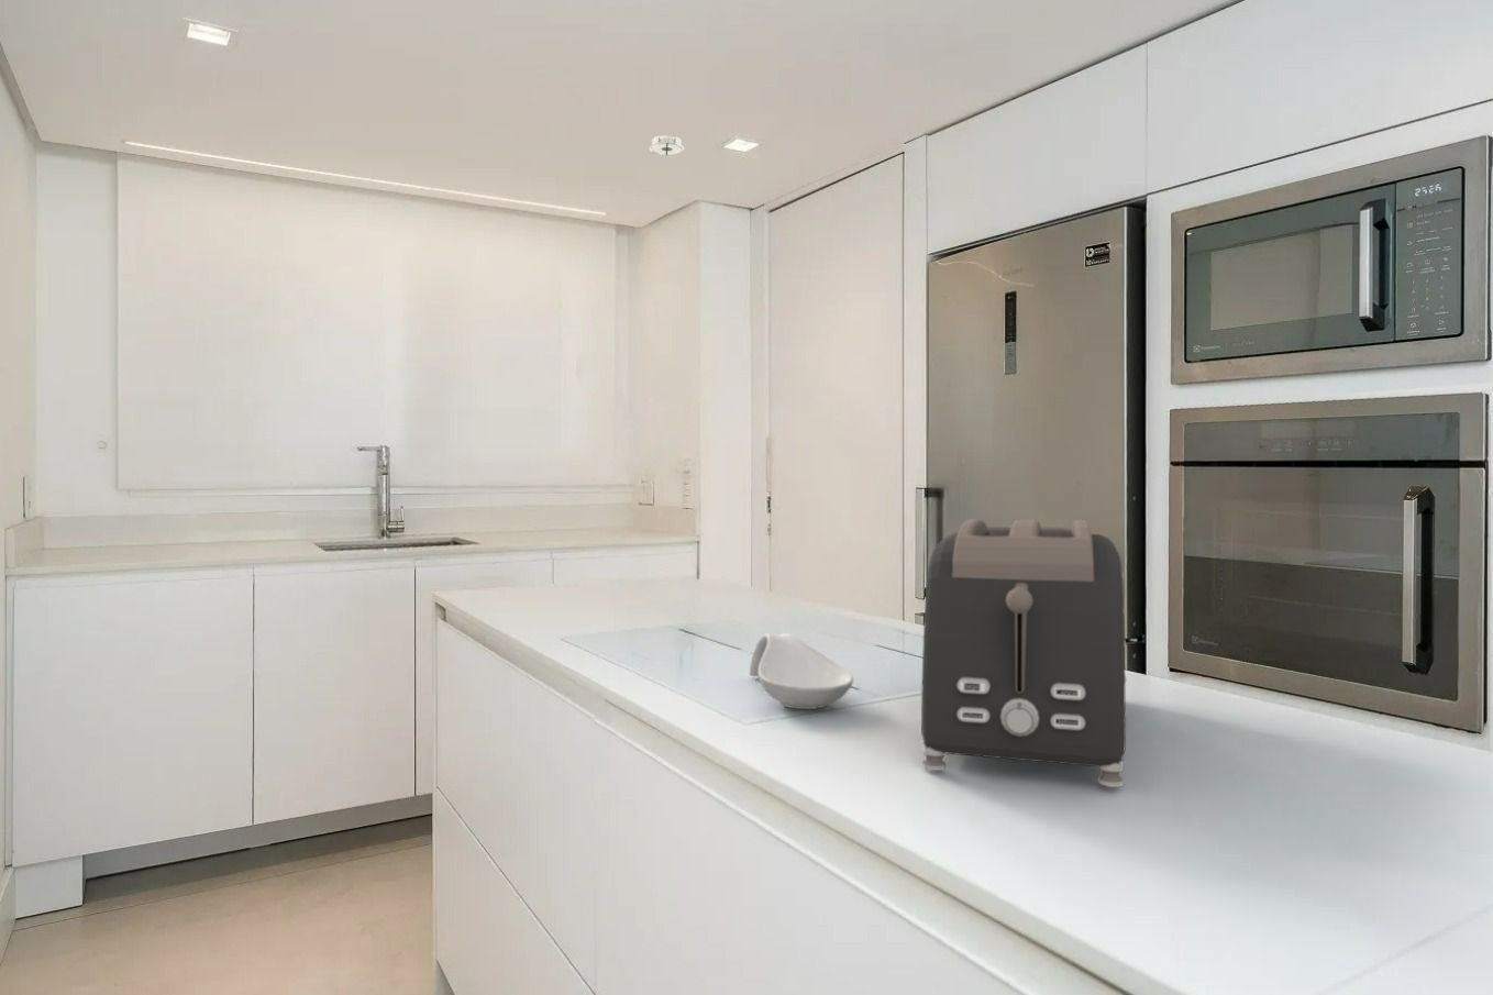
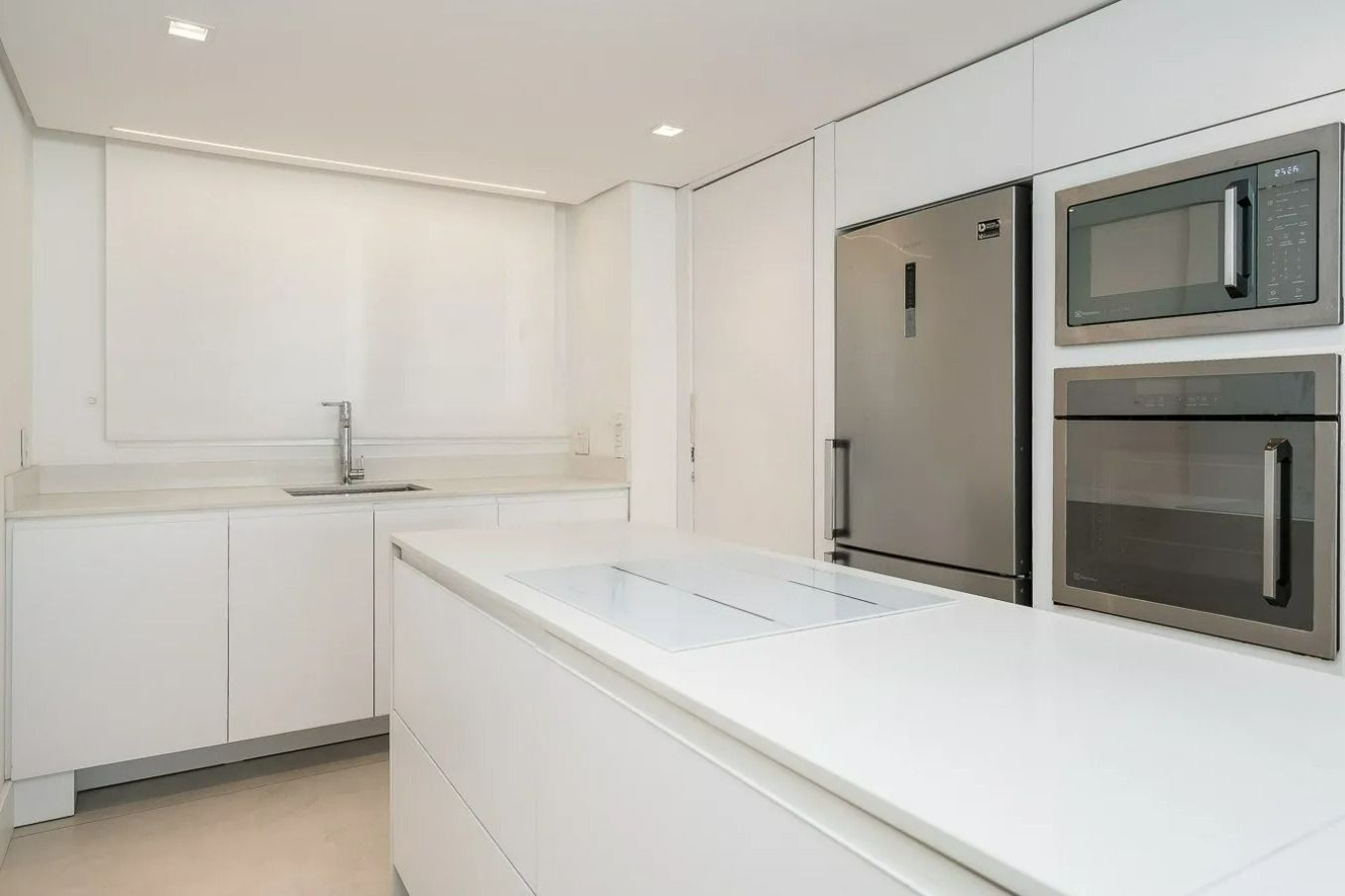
- toaster (1025, 625)
- smoke detector (665, 145)
- spoon rest (789, 666)
